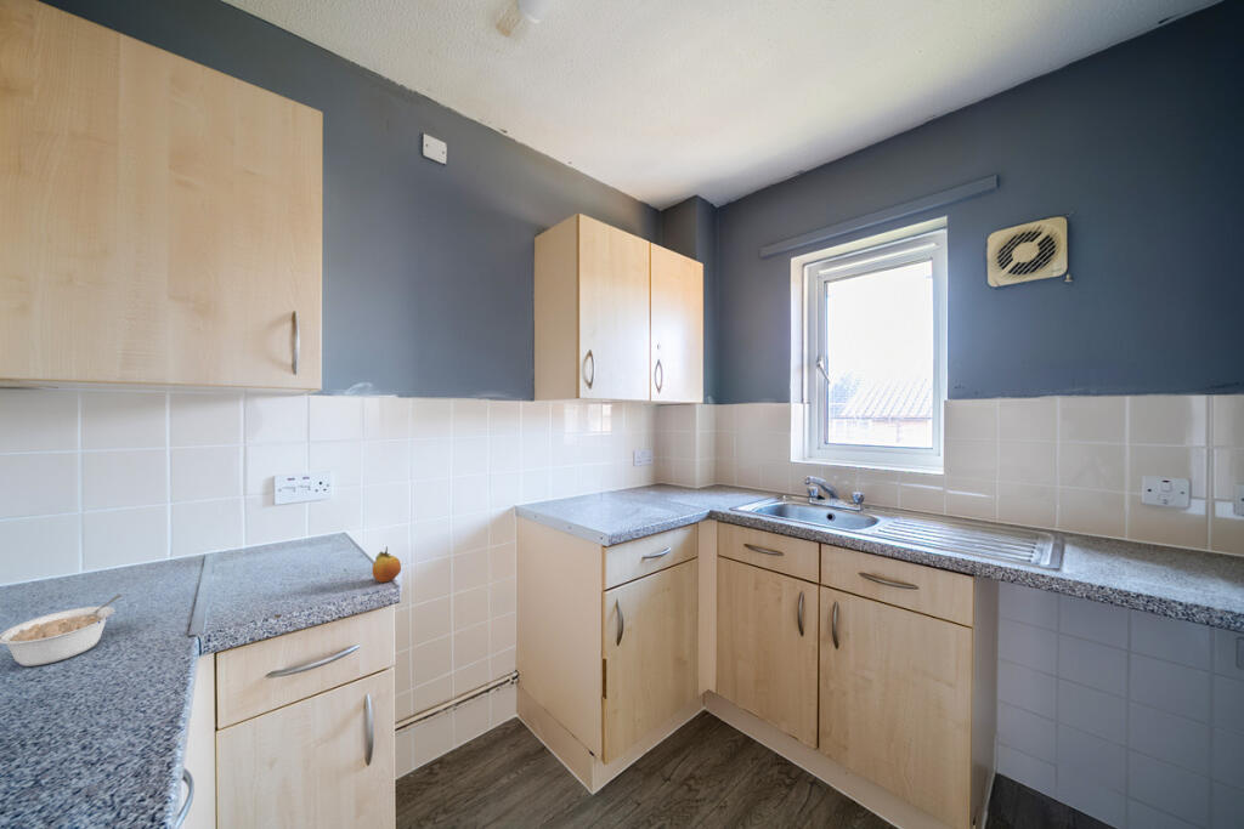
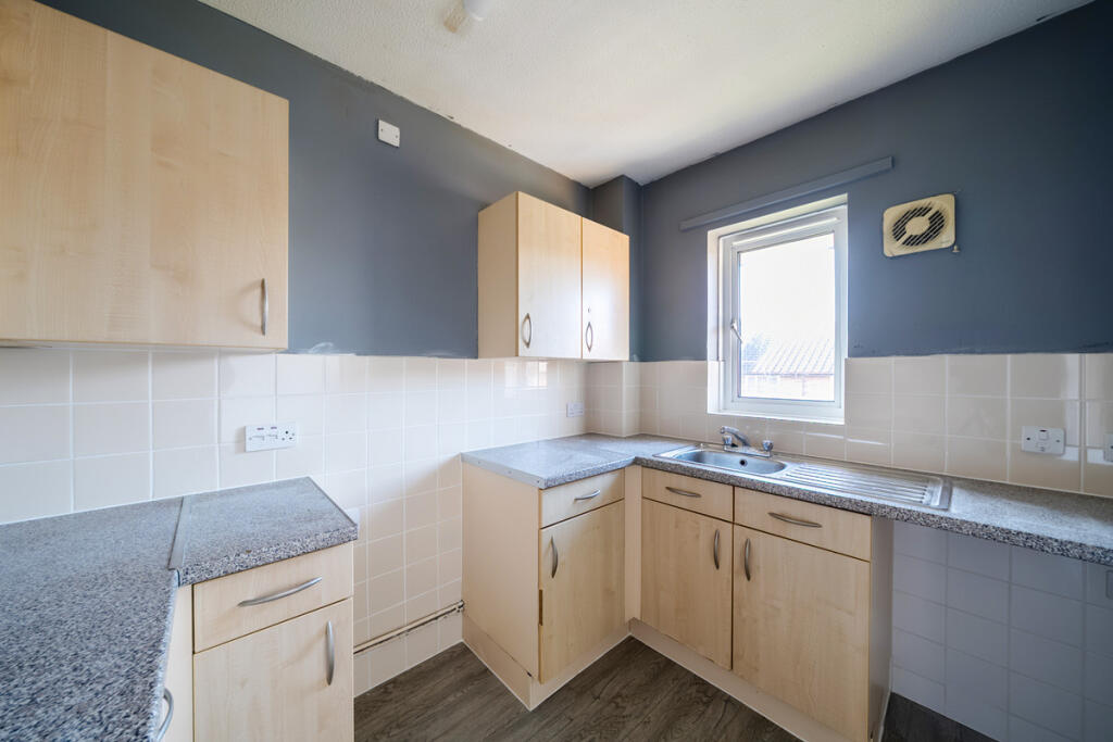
- fruit (384, 561)
- legume (61, 632)
